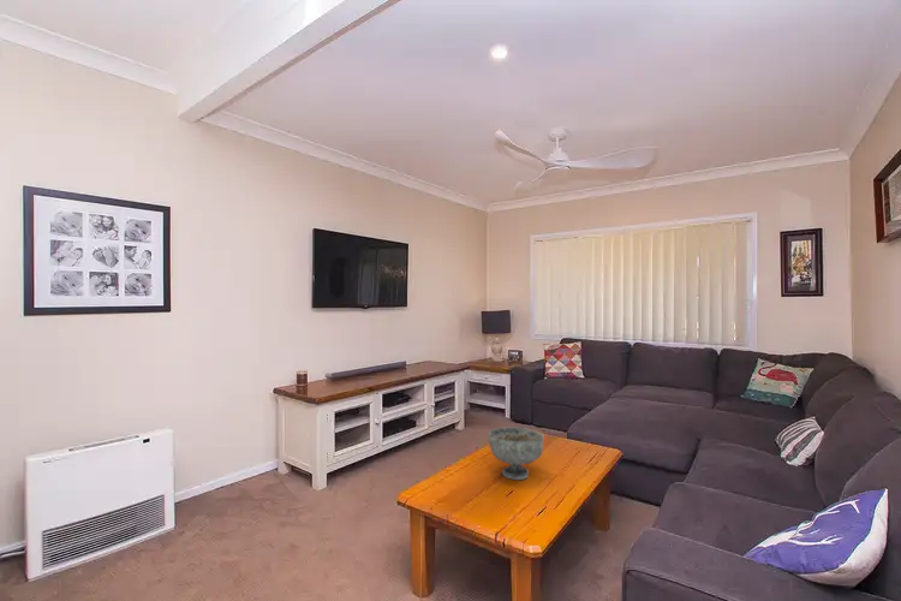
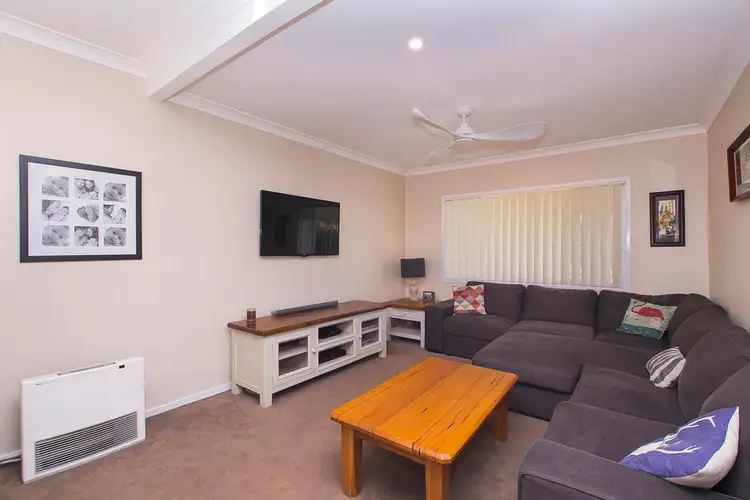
- decorative bowl (515, 453)
